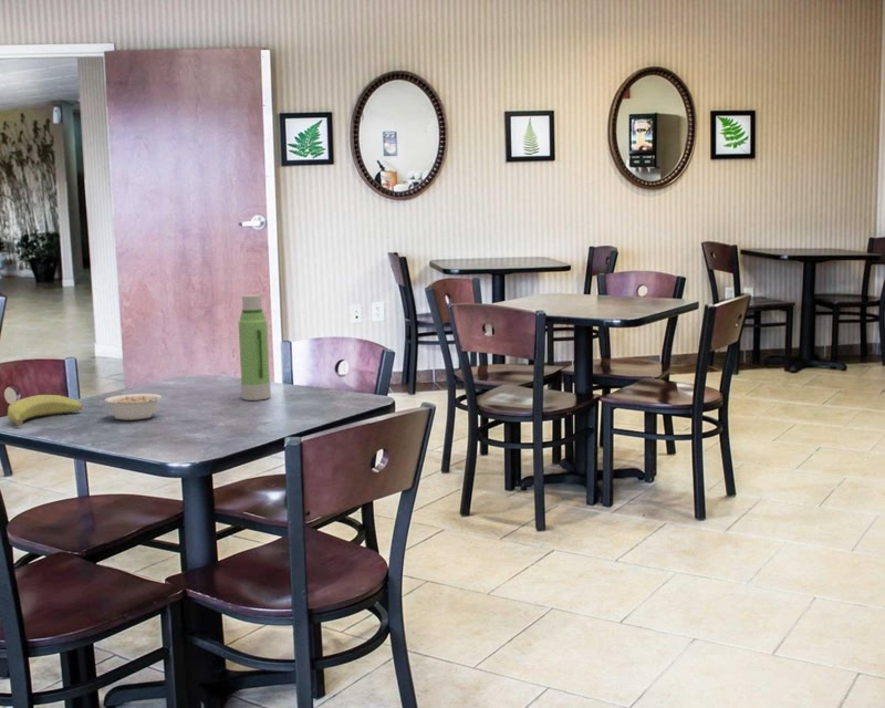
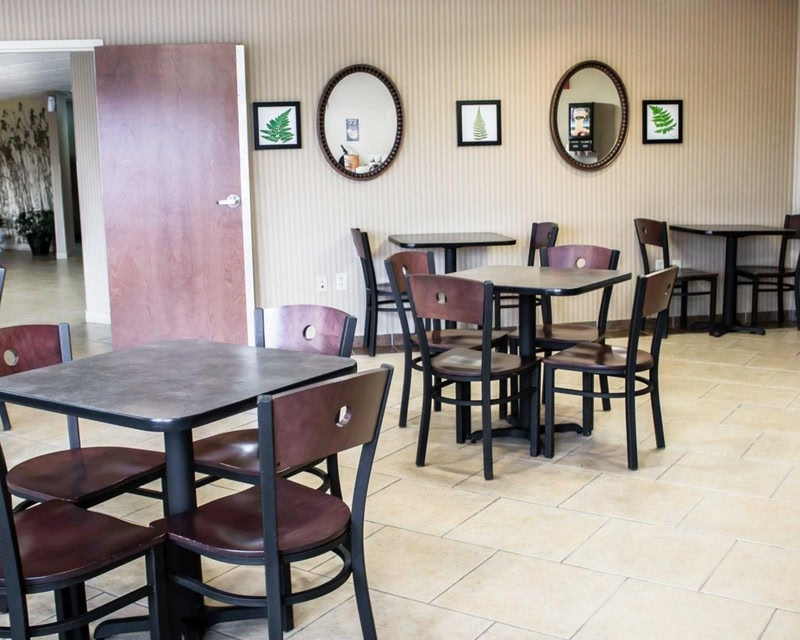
- water bottle (253, 346)
- banana (40, 408)
- legume (135, 405)
